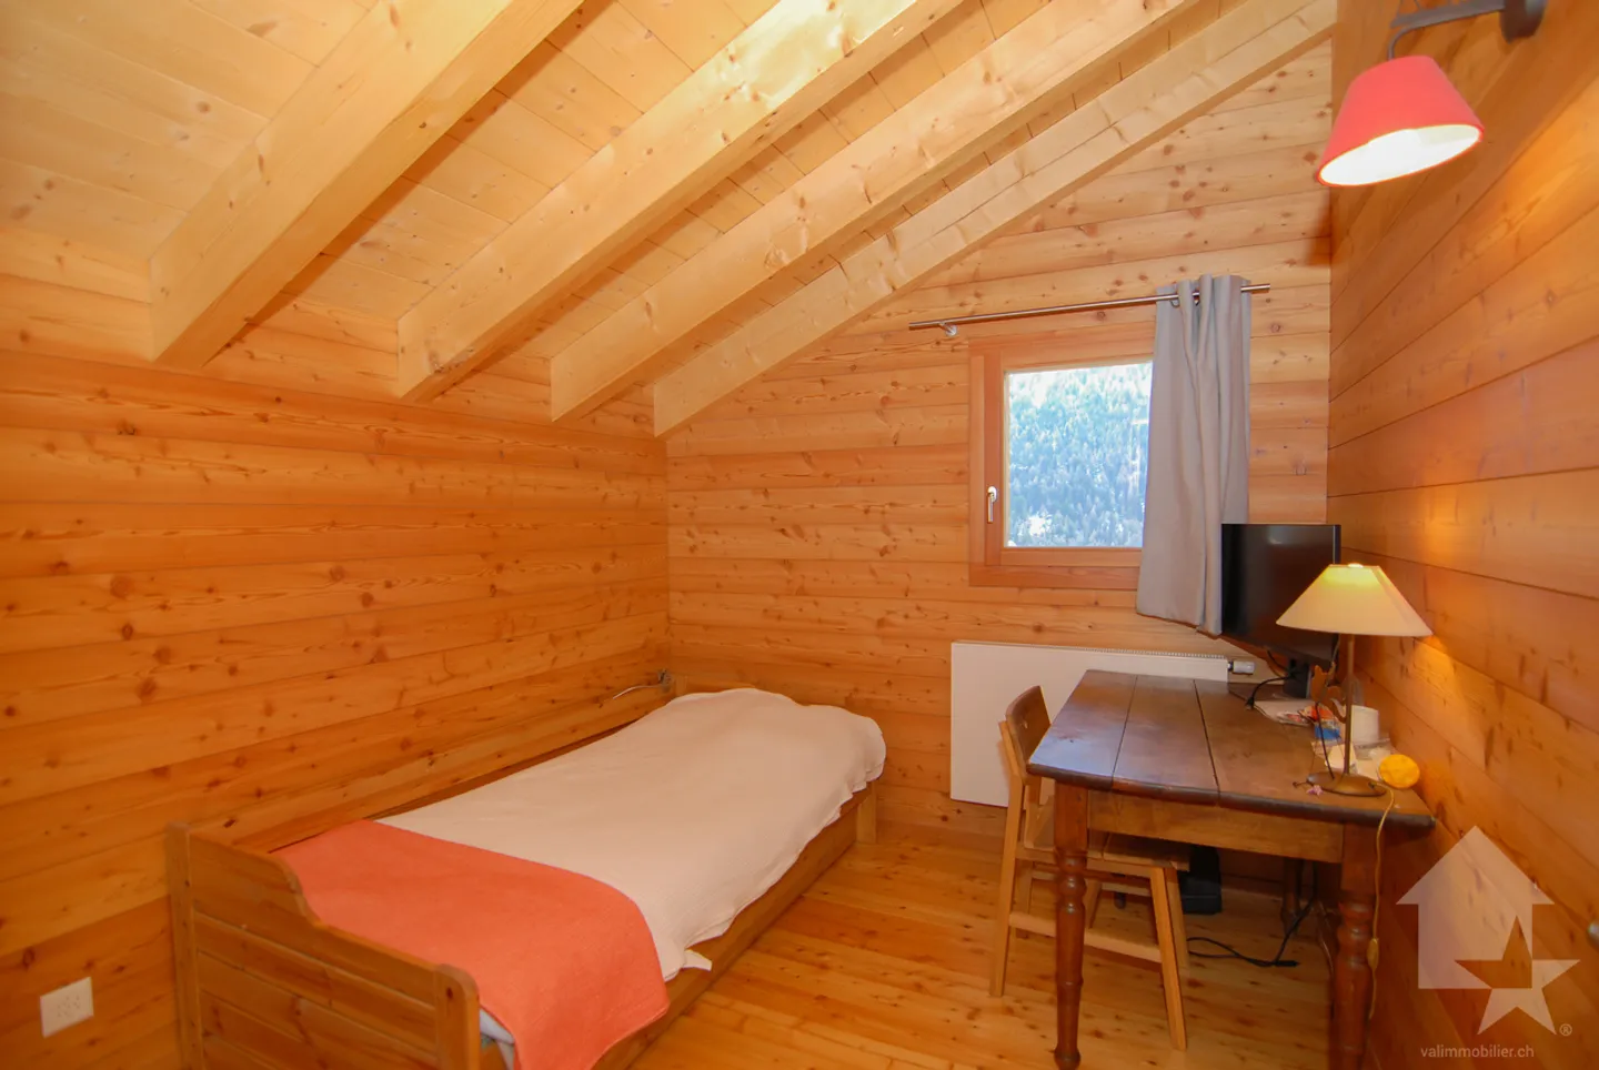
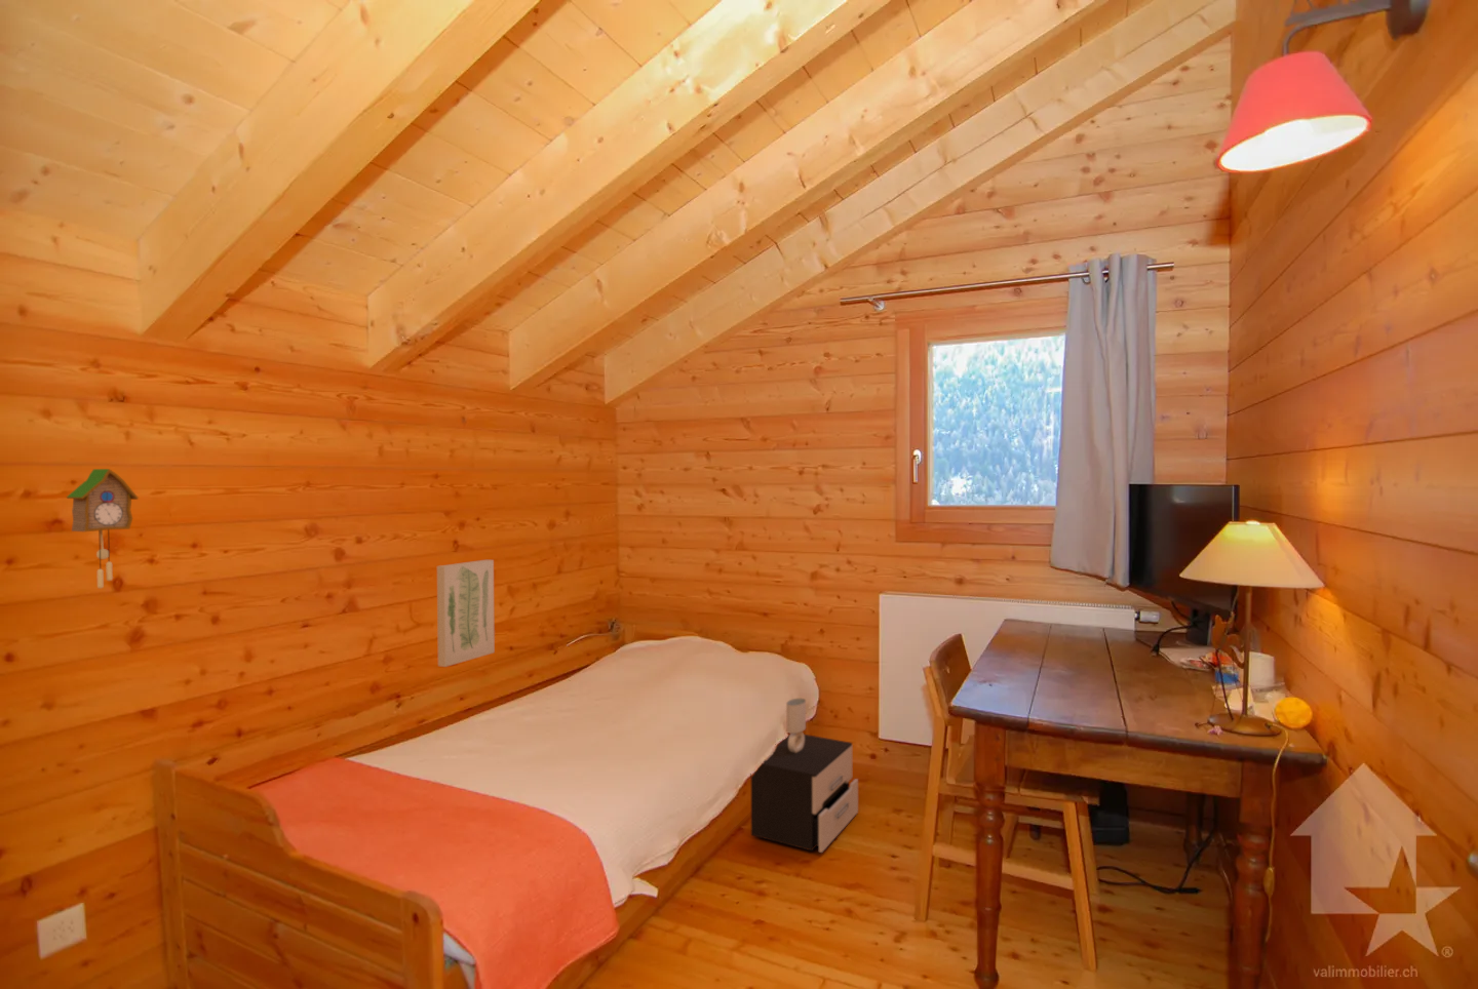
+ cuckoo clock (103, 529)
+ wall art (466, 610)
+ nightstand (807, 764)
